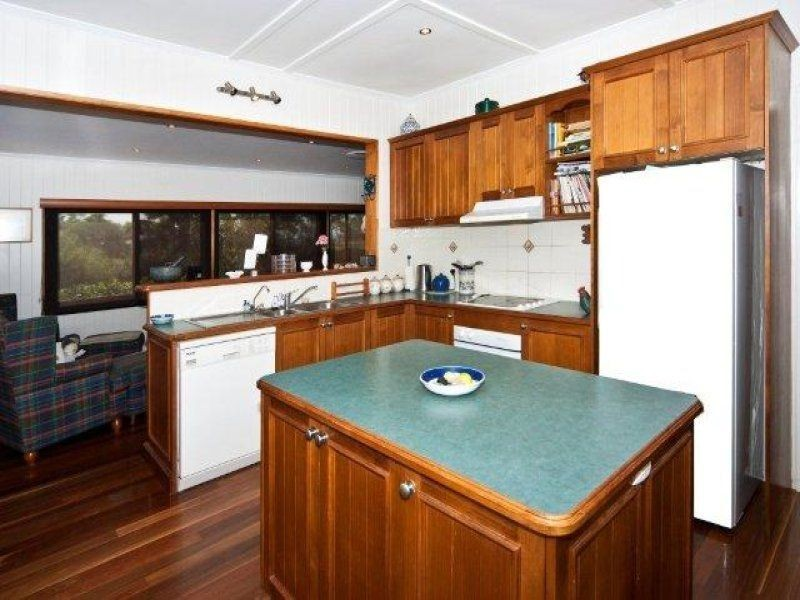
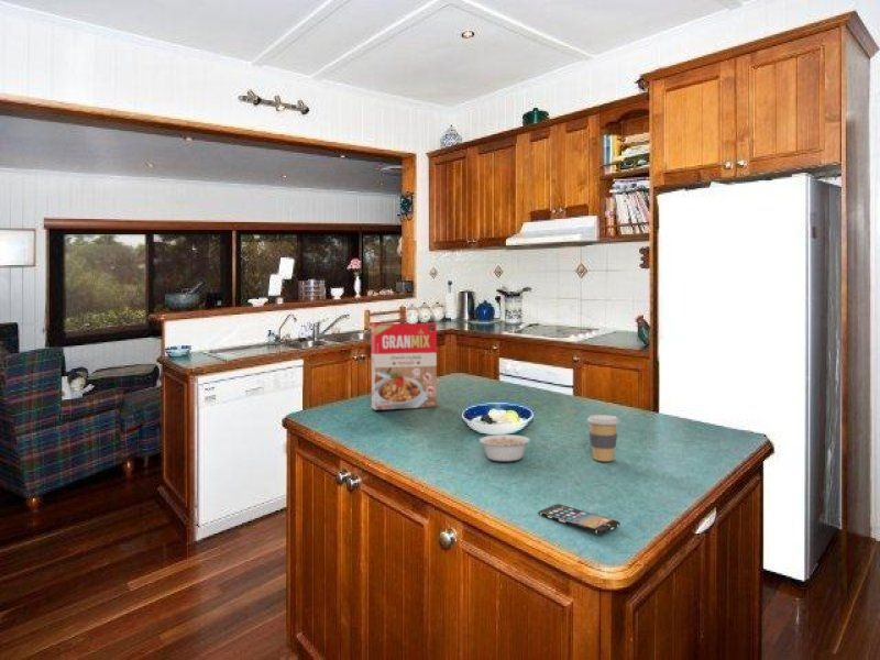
+ smartphone (578, 518)
+ coffee cup (603, 438)
+ legume (506, 446)
+ cereal box (404, 365)
